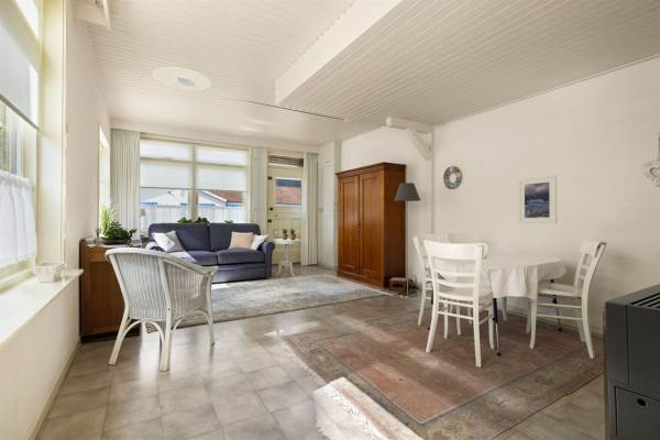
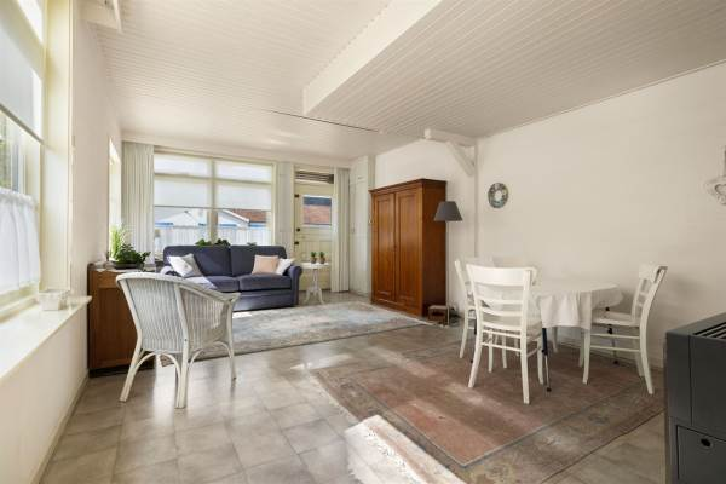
- ceiling light (183, 77)
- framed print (537, 200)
